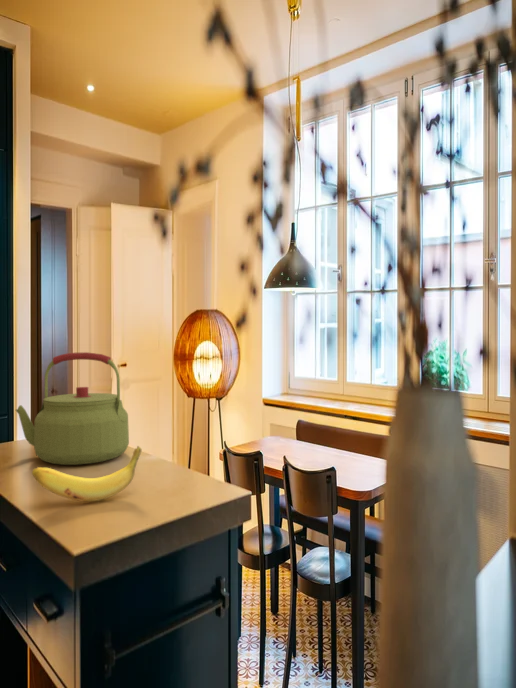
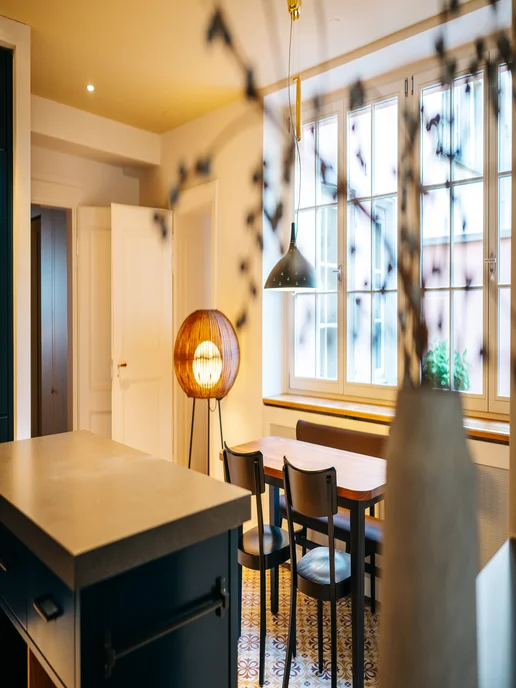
- banana (90, 478)
- kettle (69, 404)
